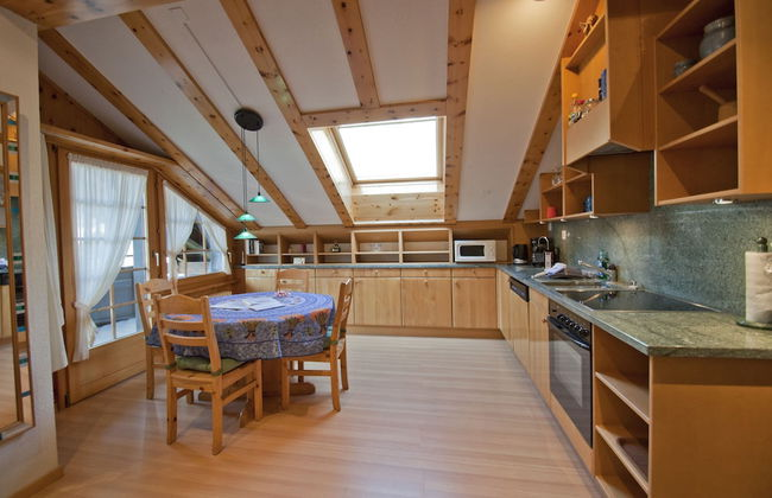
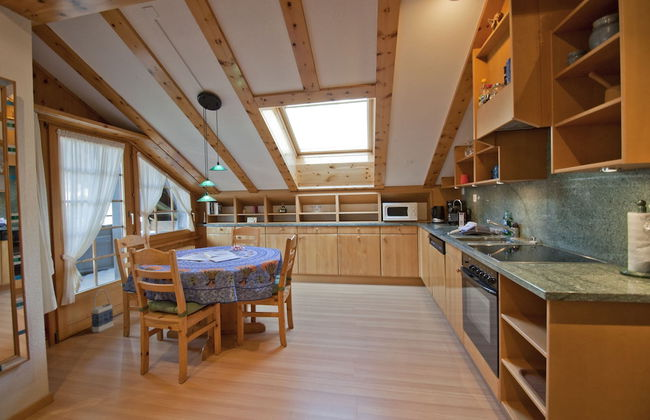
+ bag (102, 309)
